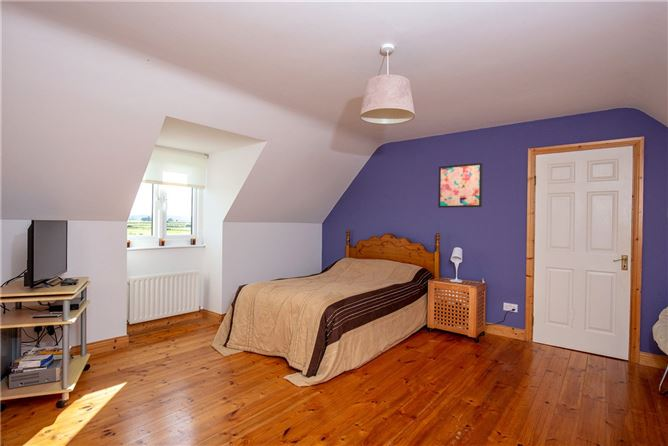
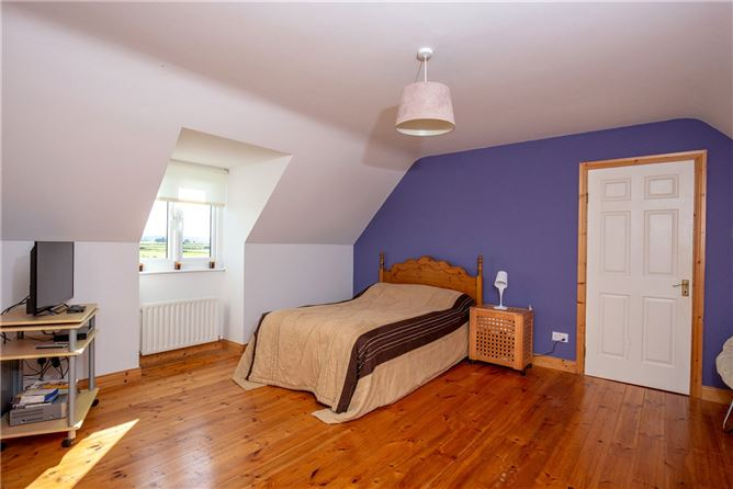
- wall art (459, 186)
